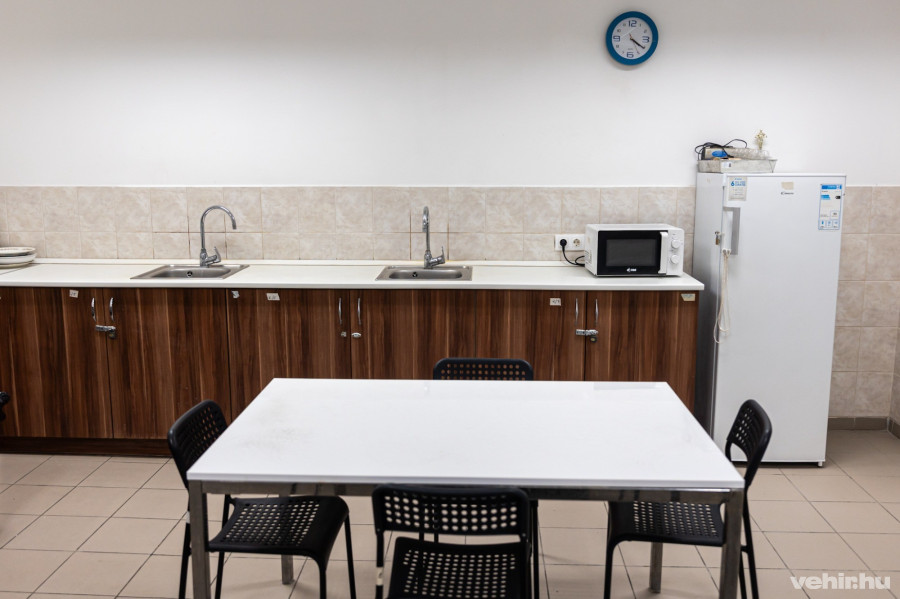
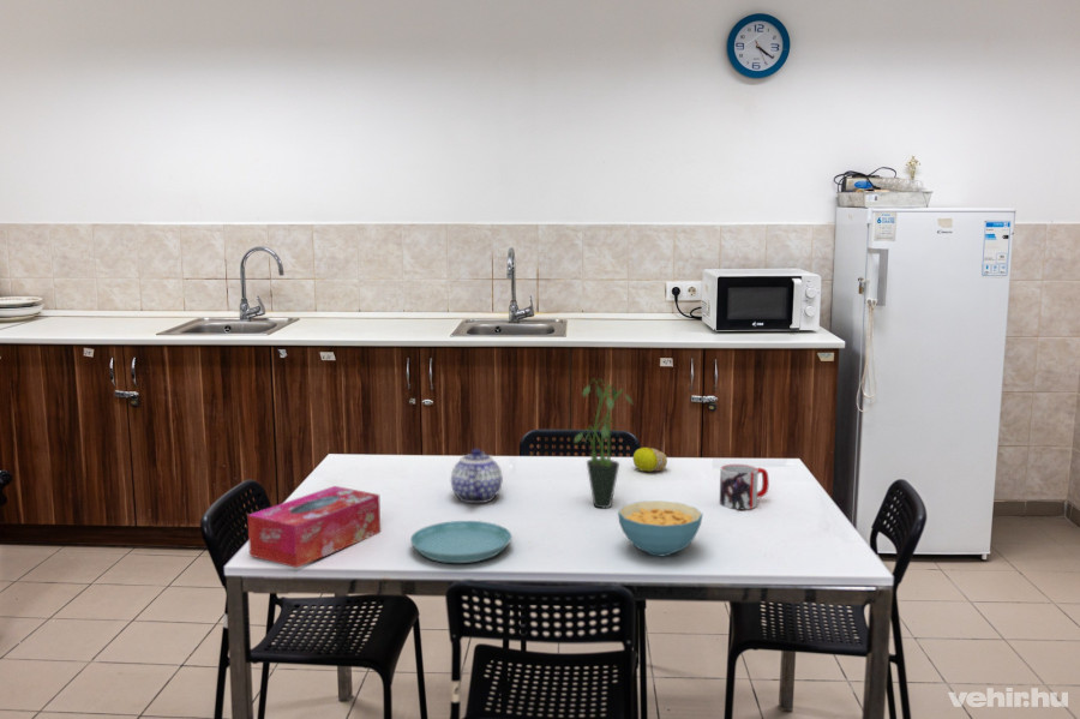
+ cereal bowl (659, 532)
+ saucer (461, 543)
+ teapot (476, 473)
+ tissue box (316, 523)
+ mug (744, 485)
+ fruit (649, 459)
+ potted plant (602, 444)
